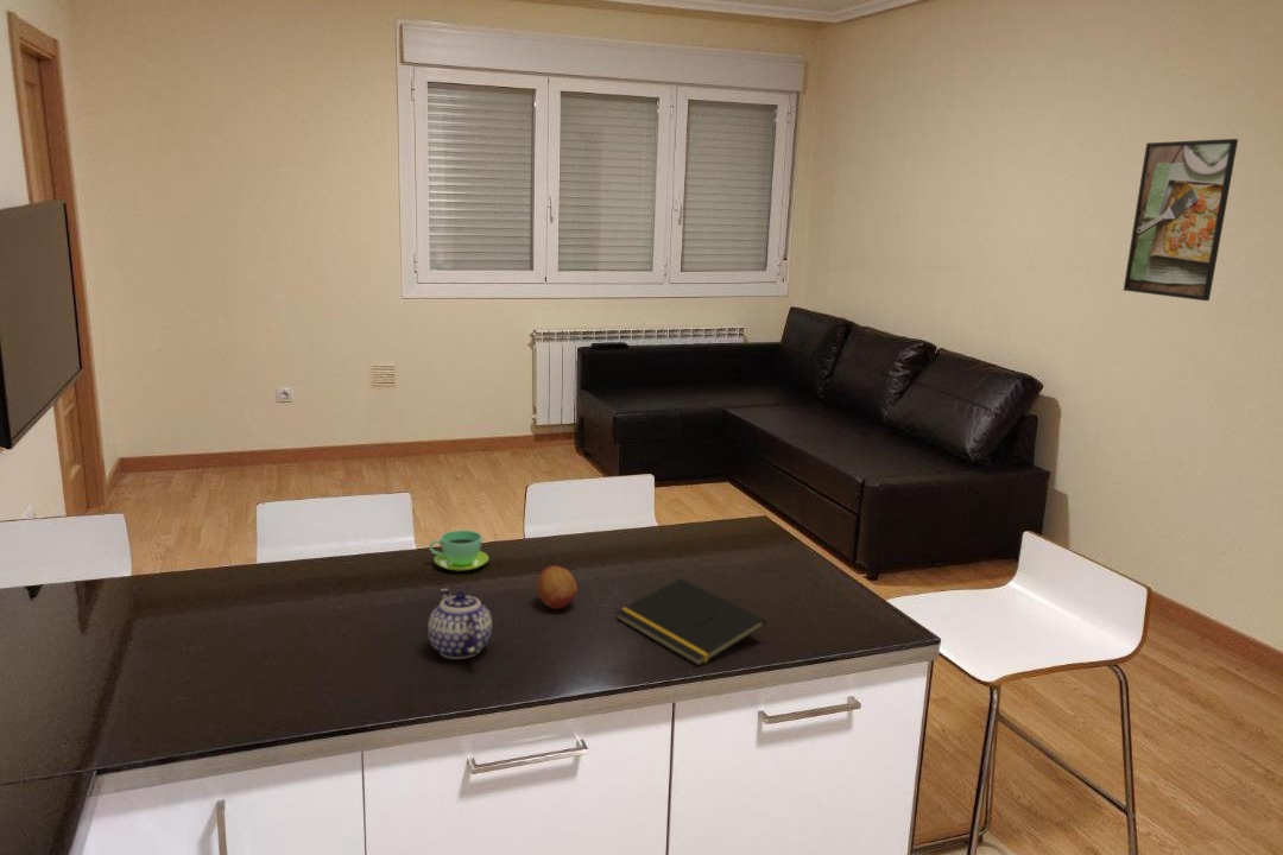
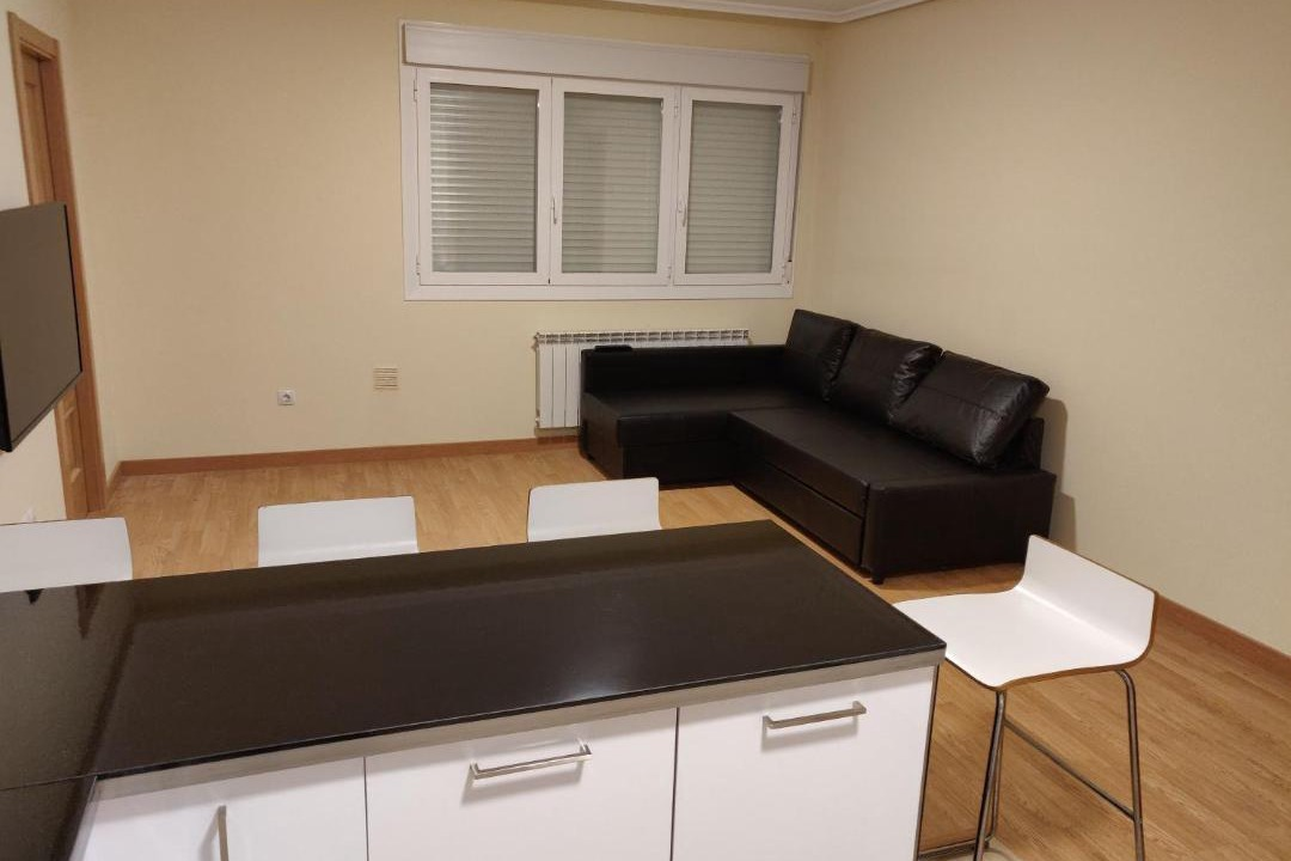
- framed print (1176, 220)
- teapot (460, 621)
- notepad (689, 619)
- cup (460, 550)
- fruit (556, 585)
